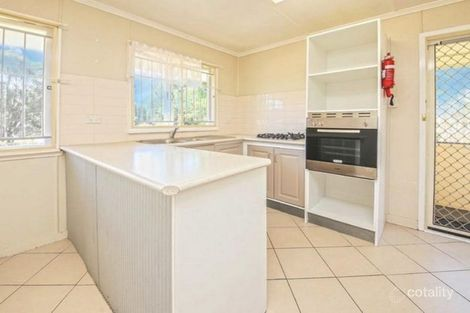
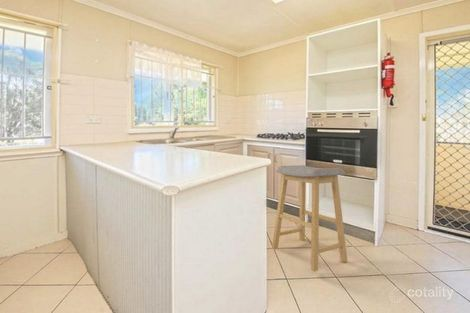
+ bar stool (308, 211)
